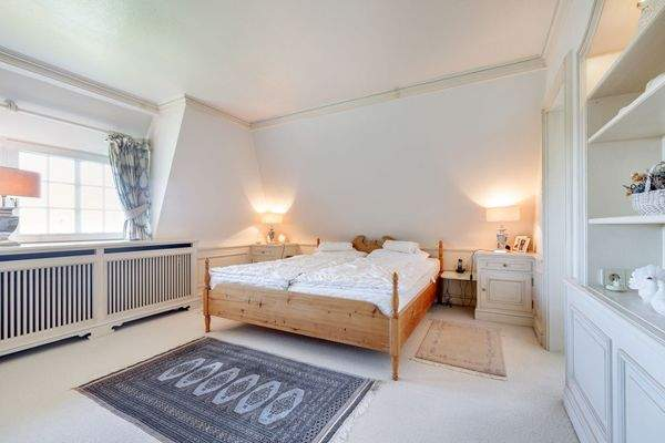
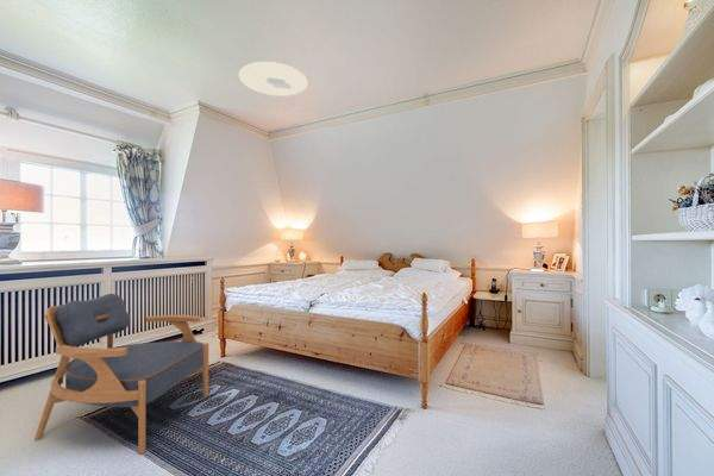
+ ceiling light (274, 77)
+ armchair (127, 356)
